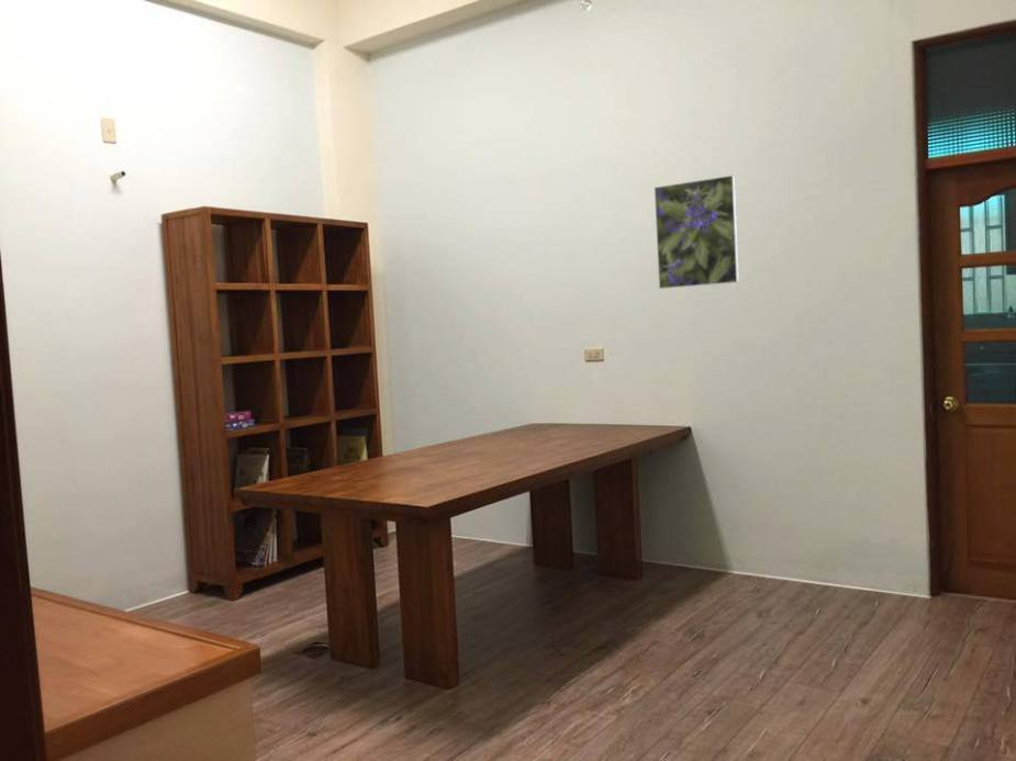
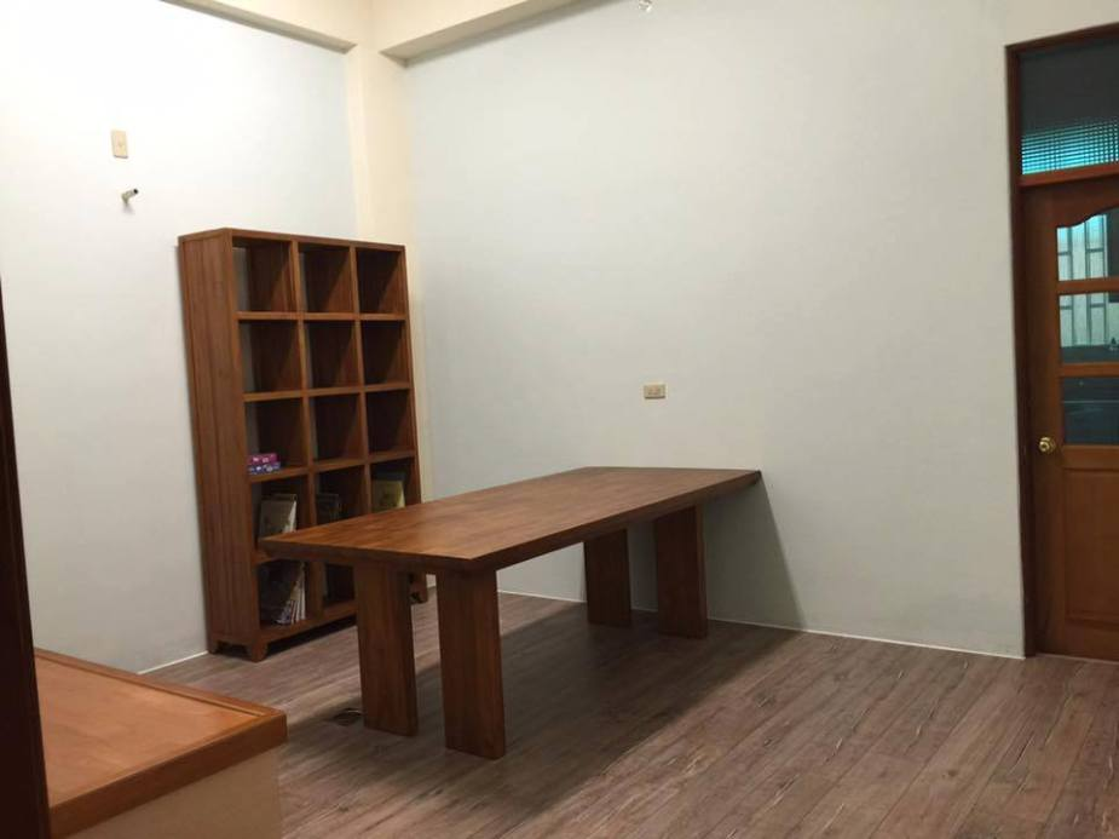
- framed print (695, 234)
